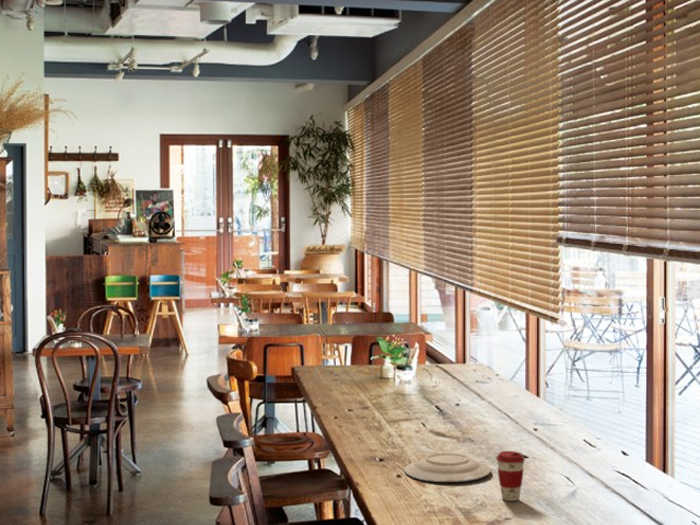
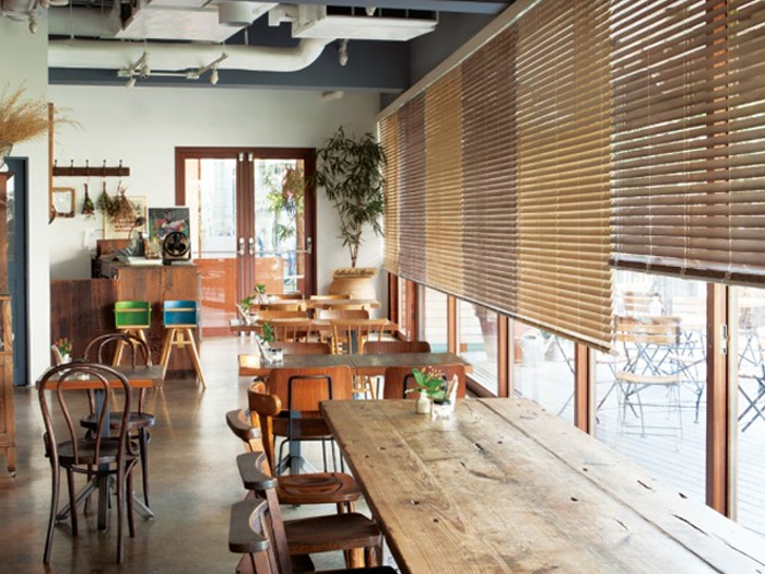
- coffee cup (510, 476)
- plate (447, 464)
